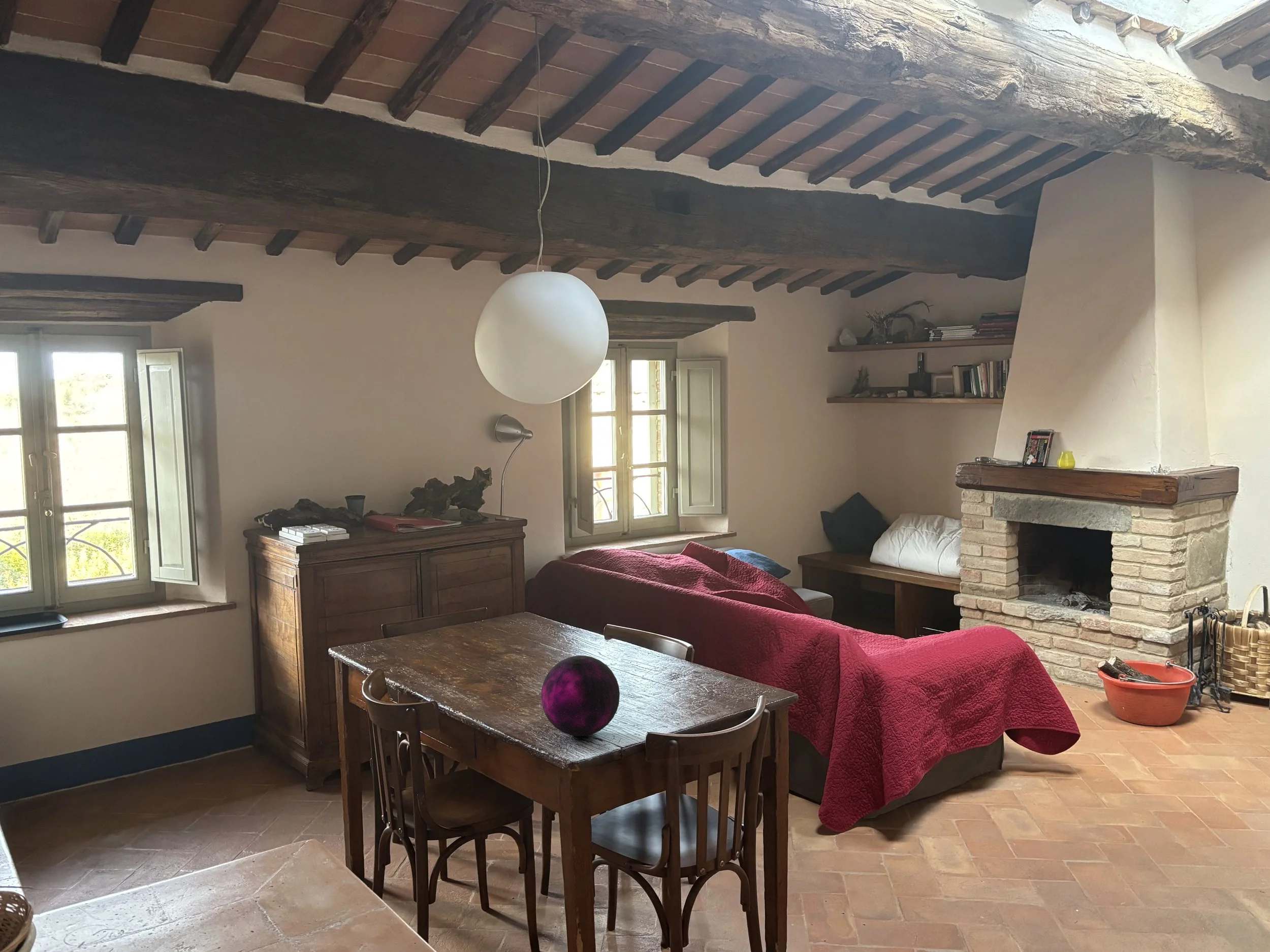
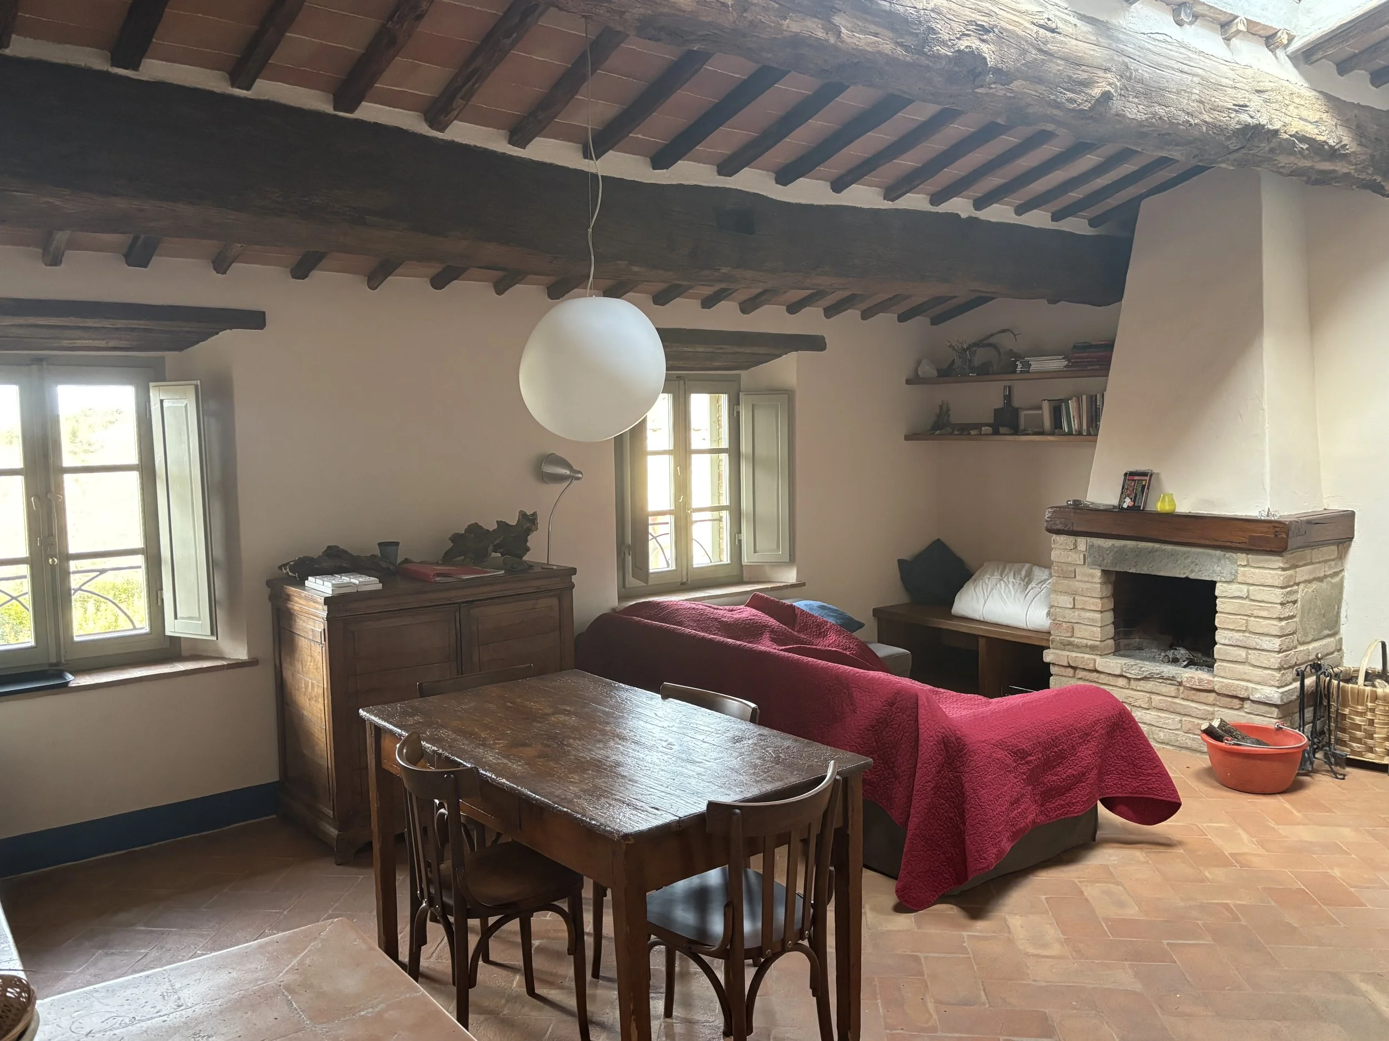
- decorative orb (580, 695)
